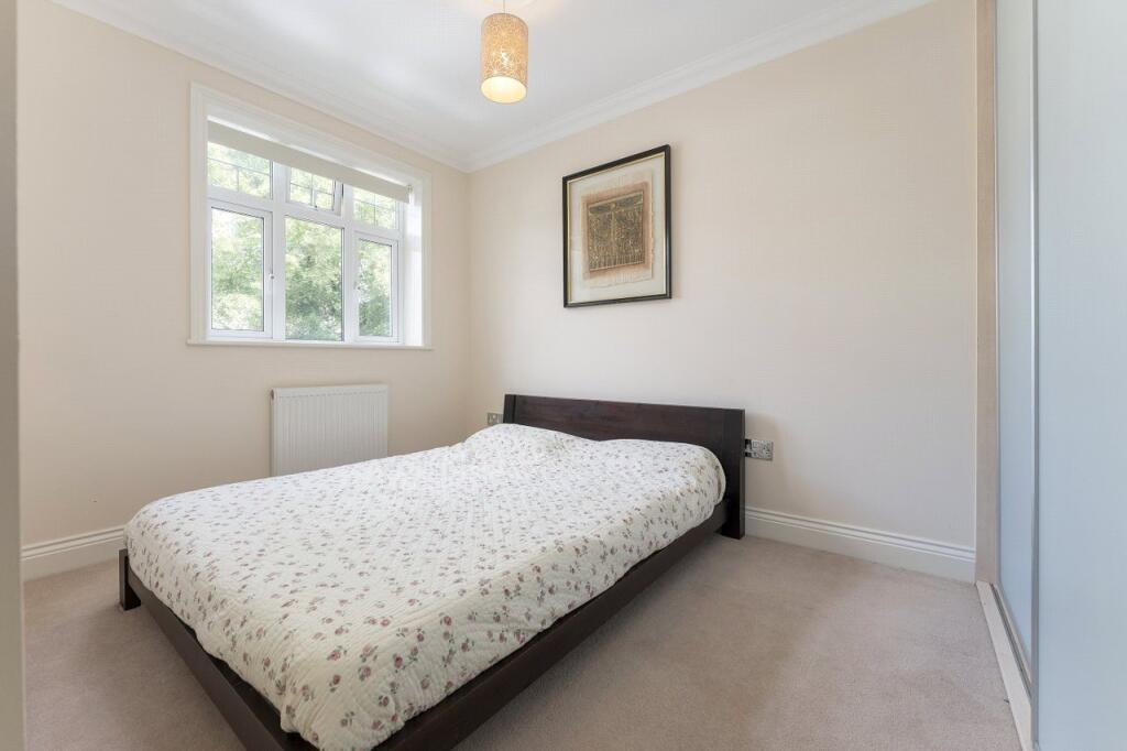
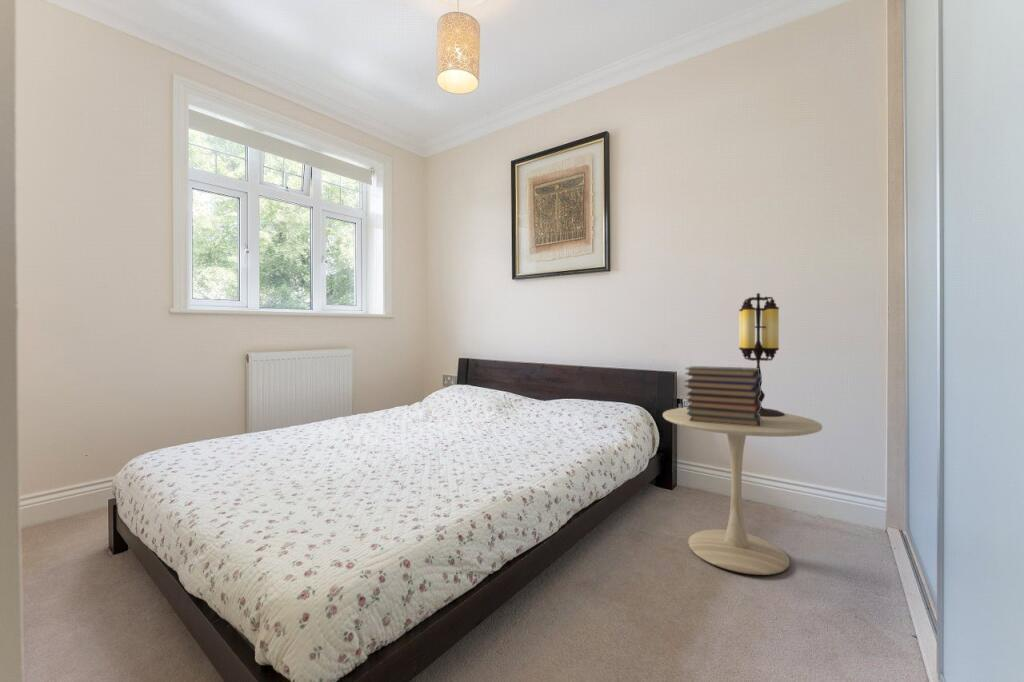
+ table lamp (758, 352)
+ book stack (723, 393)
+ side table (736, 484)
